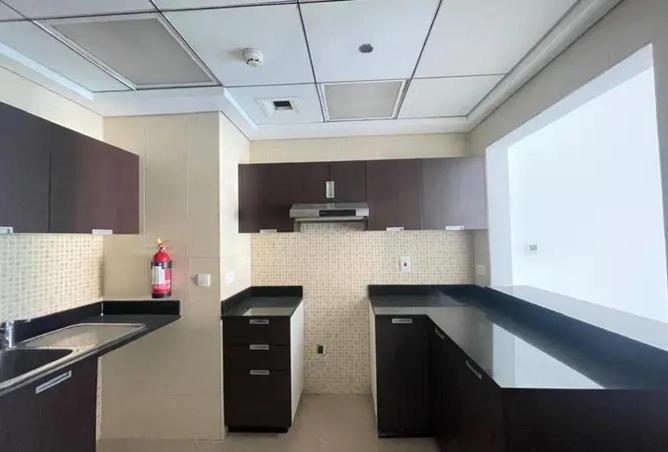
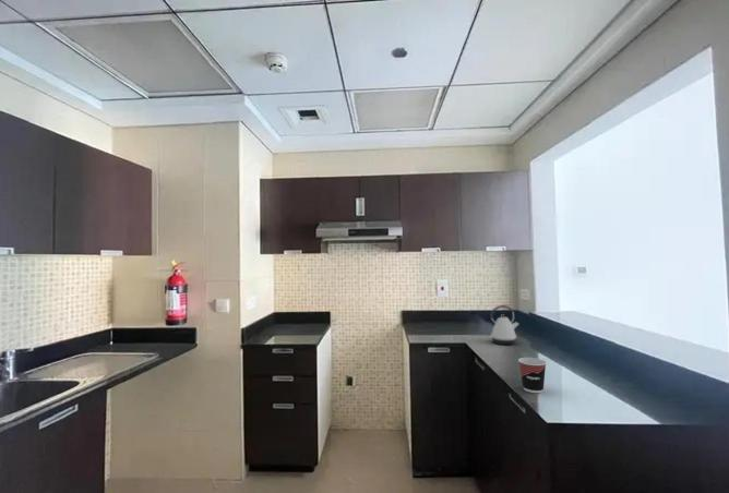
+ cup (533, 375)
+ kettle (503, 324)
